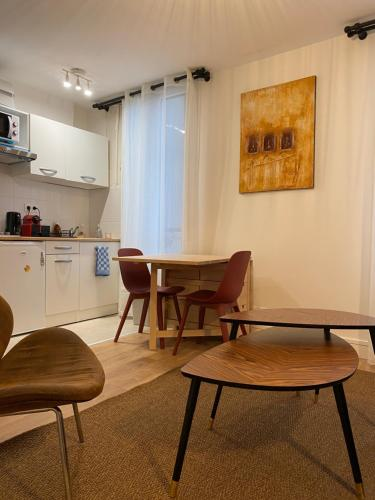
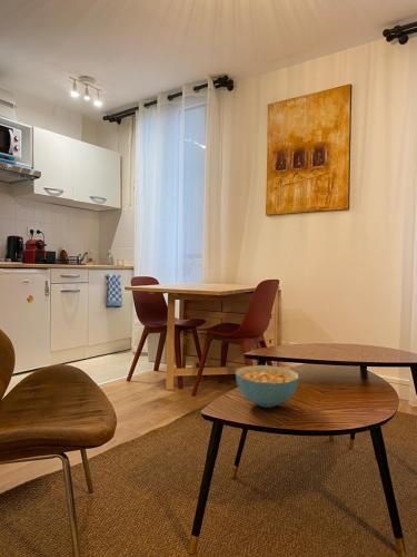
+ cereal bowl (266, 389)
